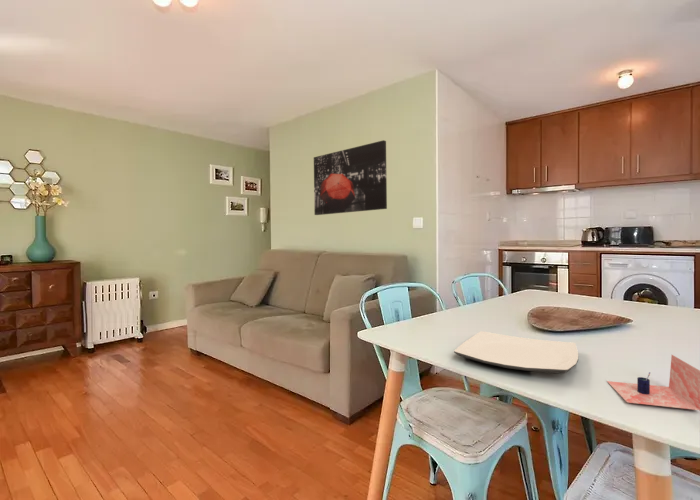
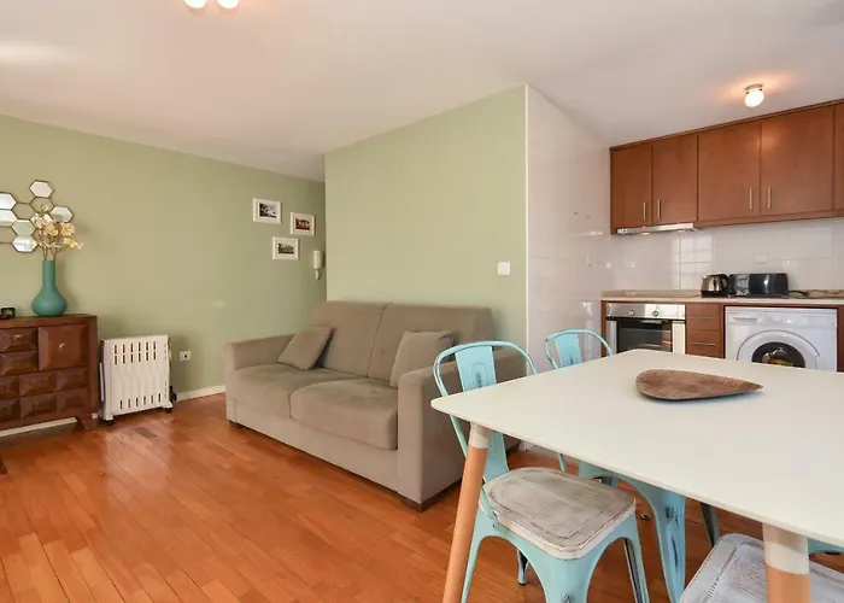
- wall art (347, 181)
- mug (648, 376)
- plate (516, 351)
